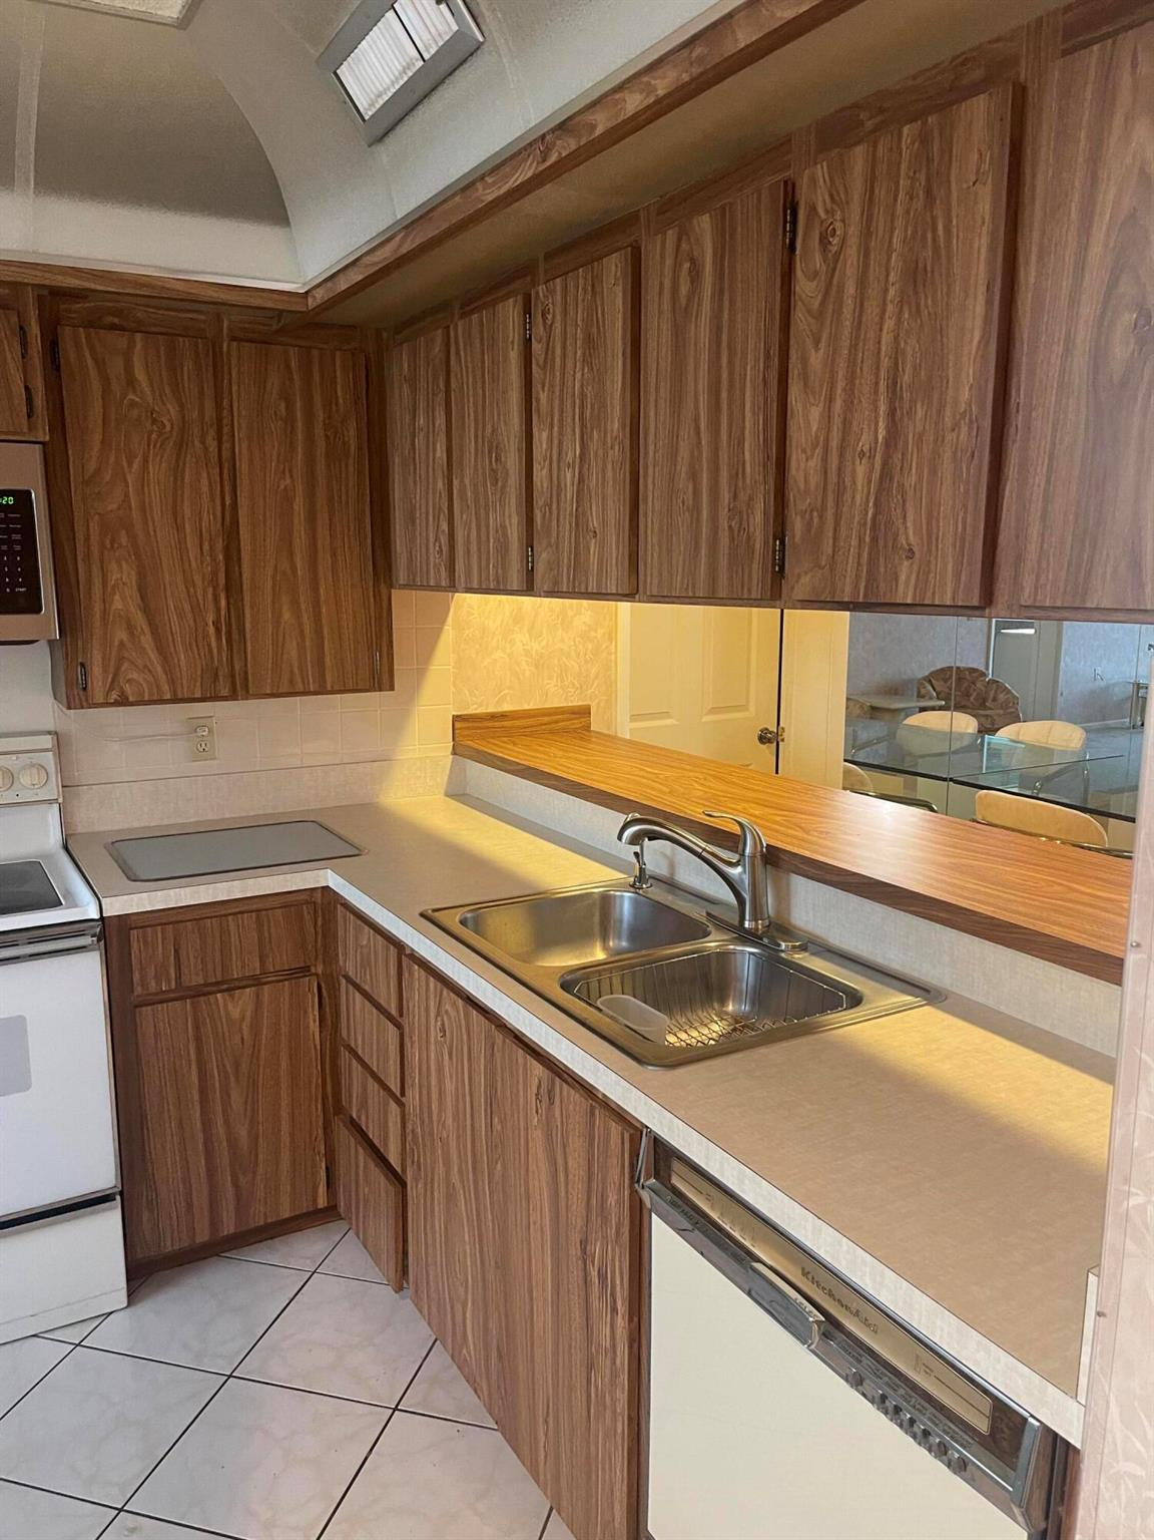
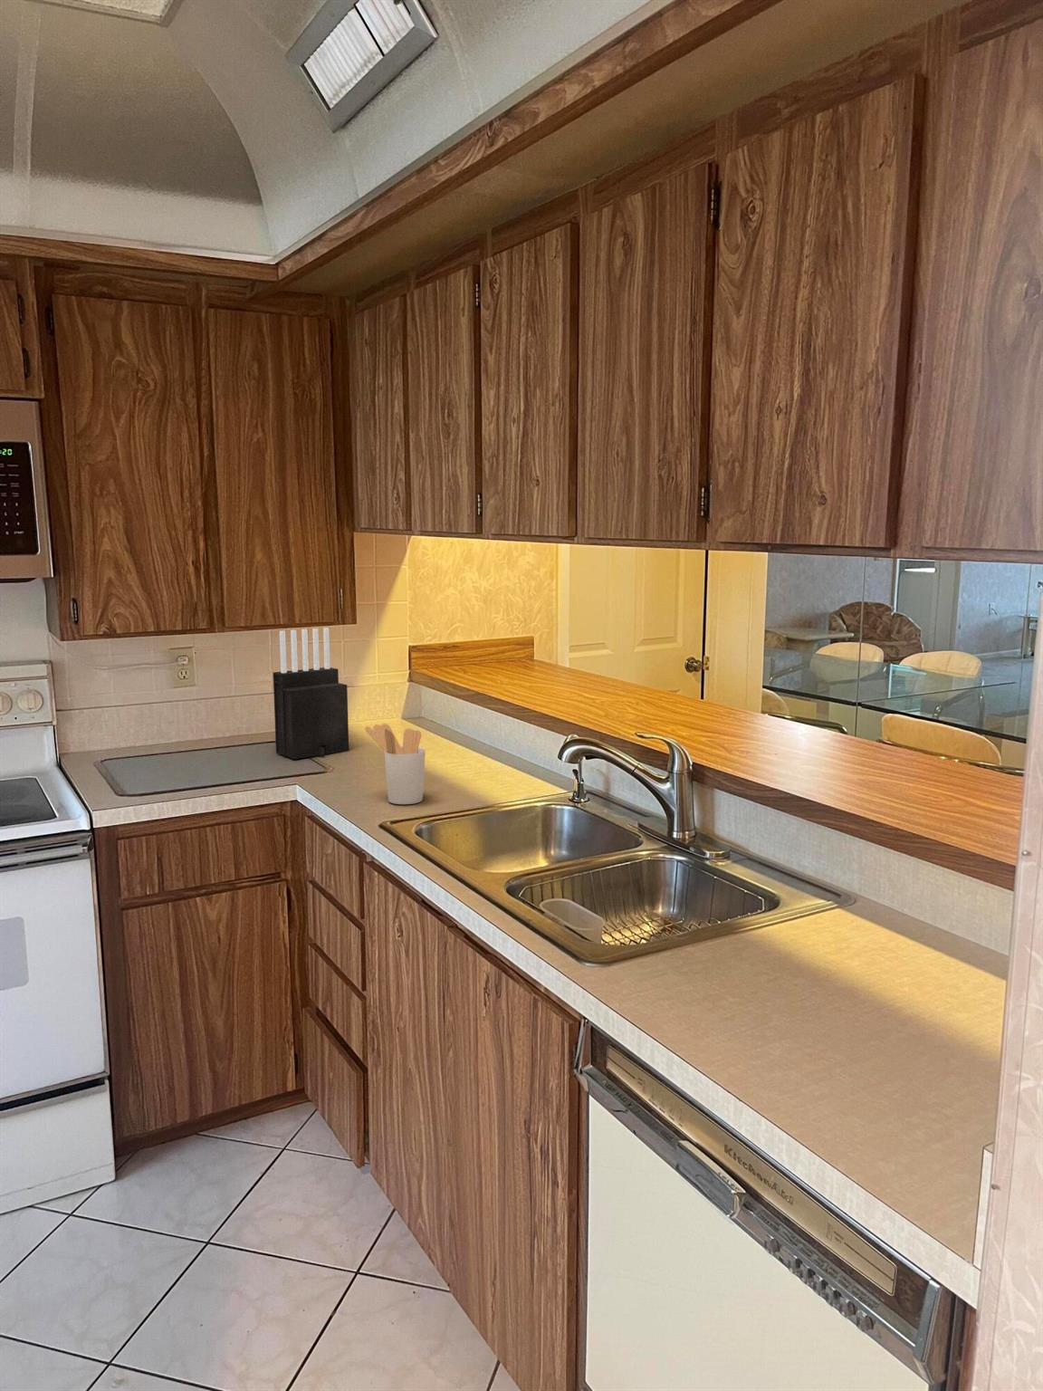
+ utensil holder (396, 761)
+ knife block (312, 692)
